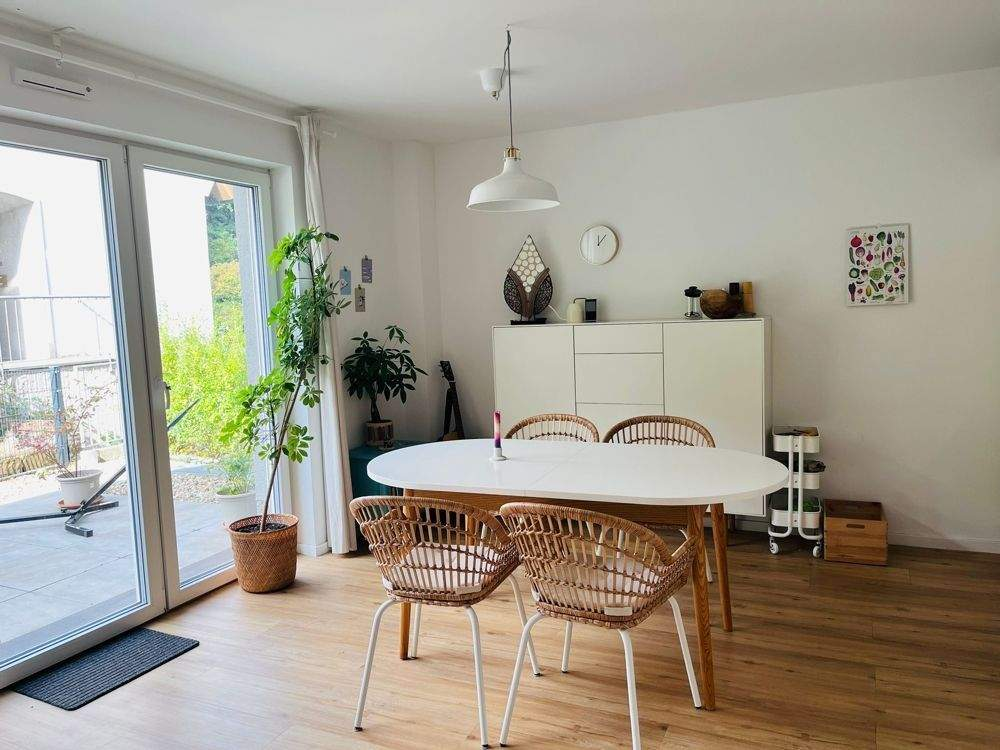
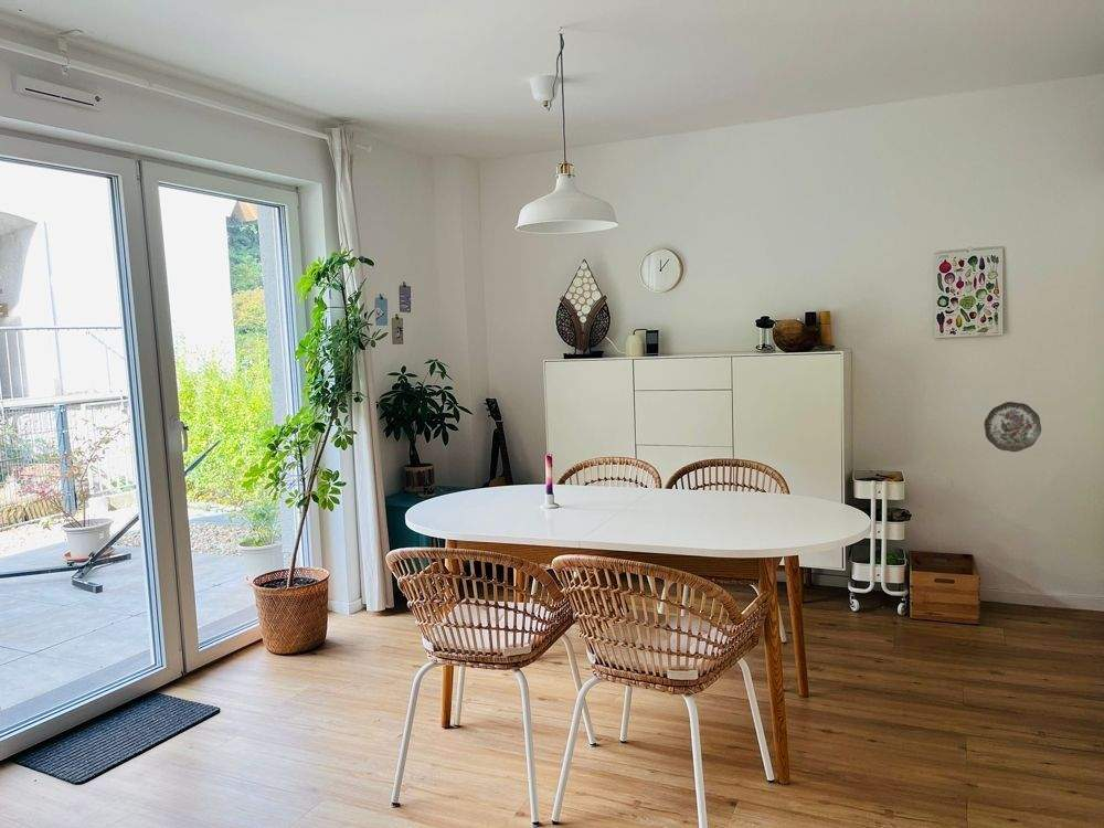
+ decorative plate (1011, 426)
